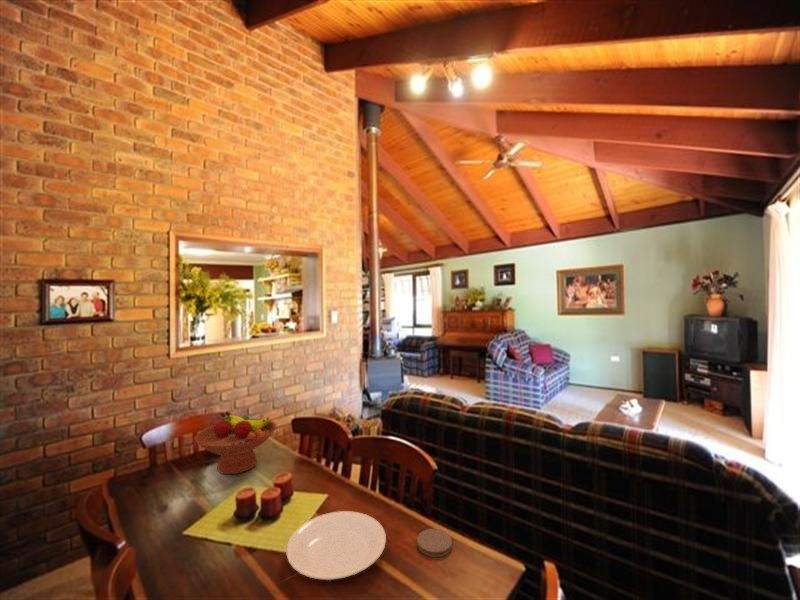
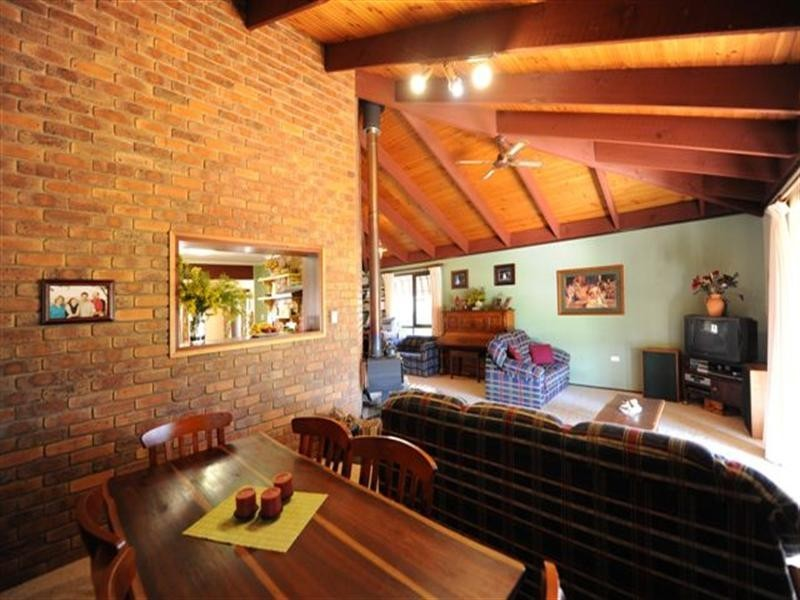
- fruit bowl (237, 441)
- plate (337, 547)
- coaster (434, 542)
